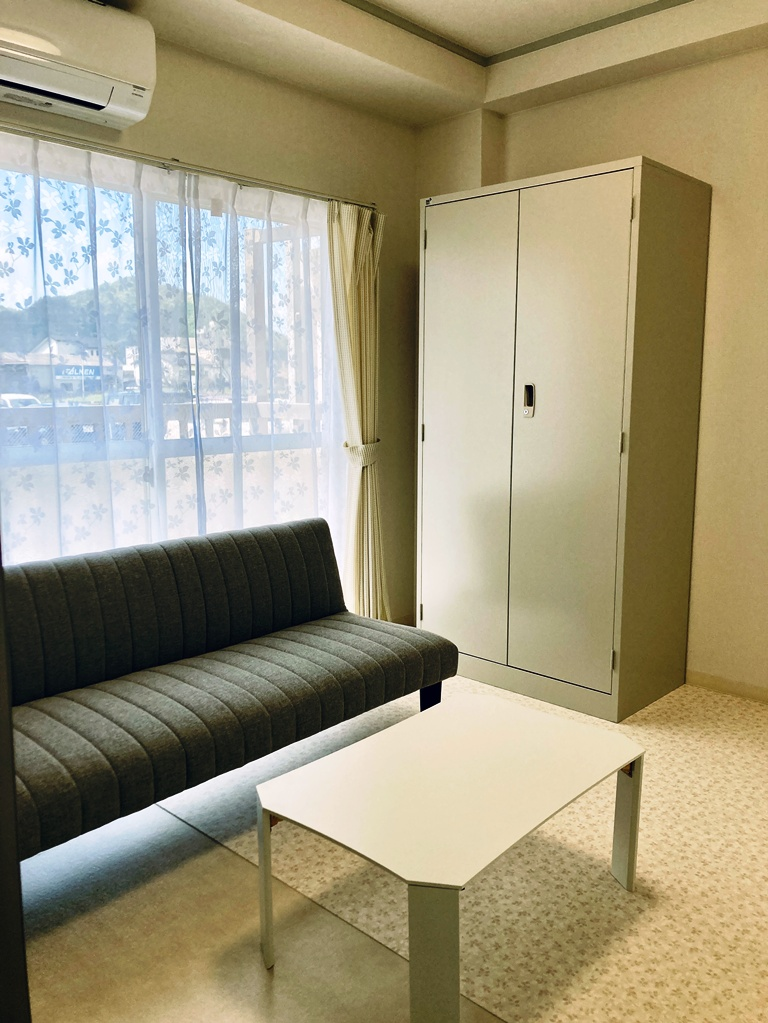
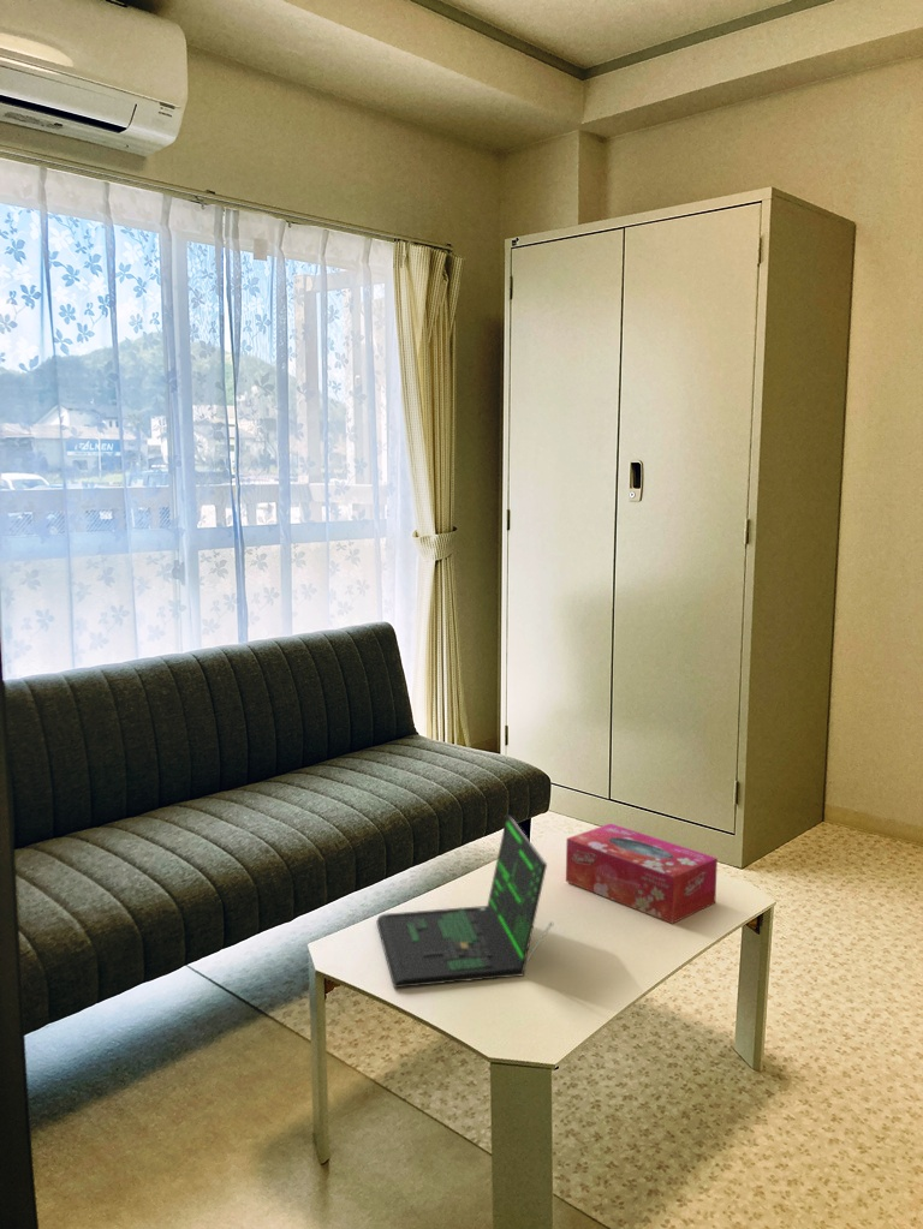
+ tissue box (639, 870)
+ laptop (459, 908)
